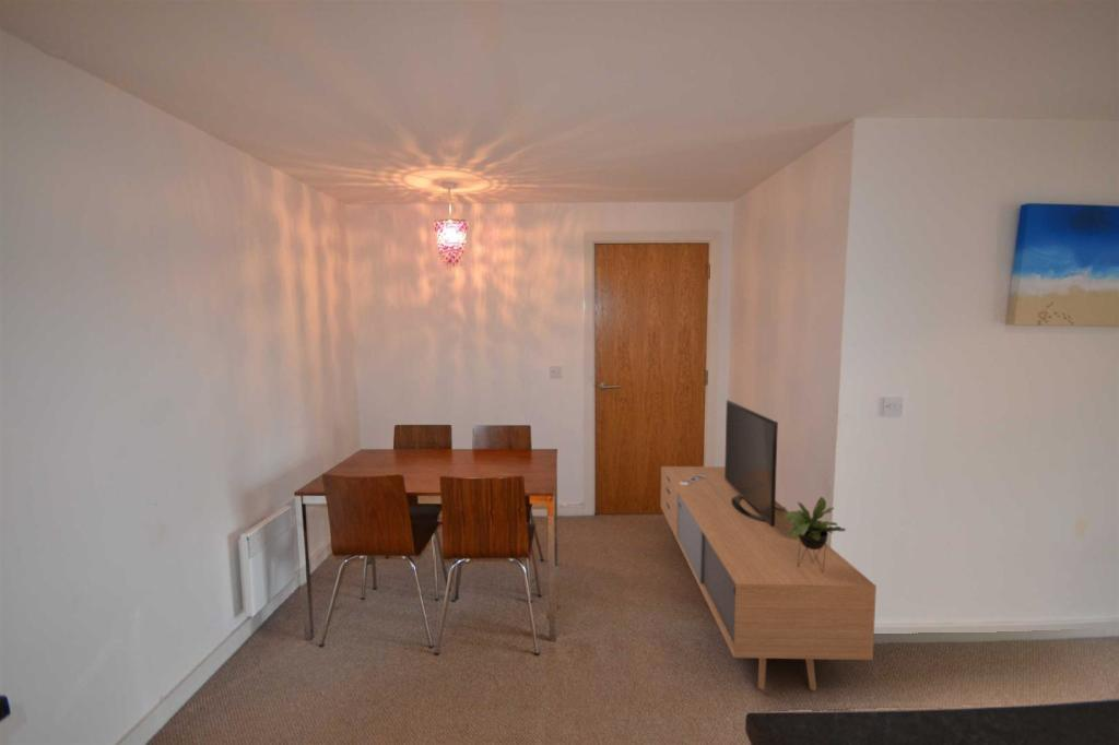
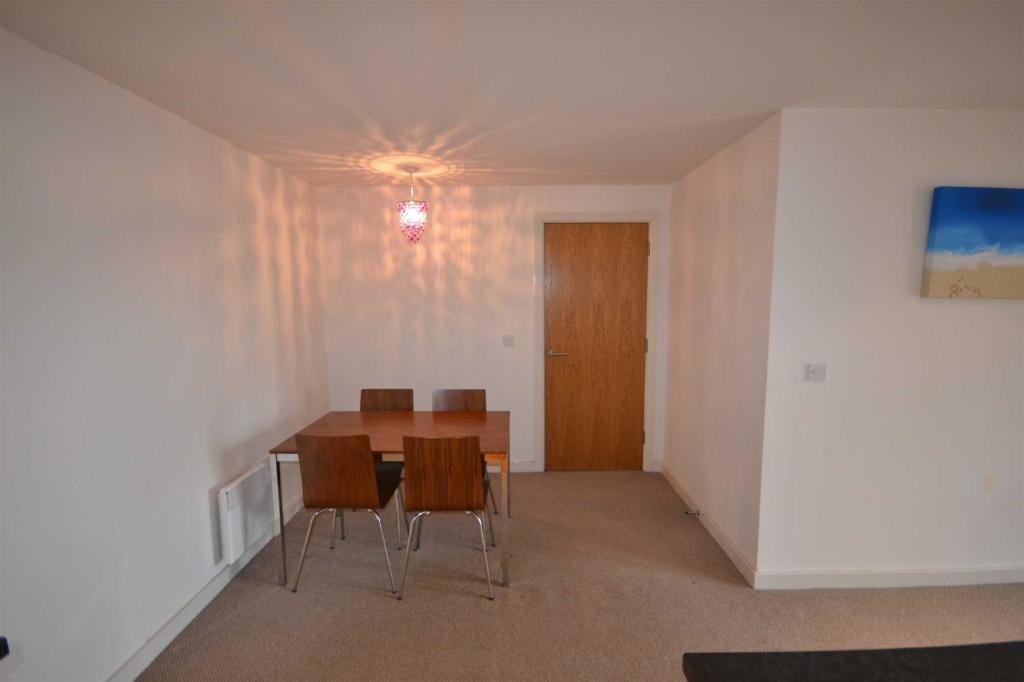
- media console (739, 505)
